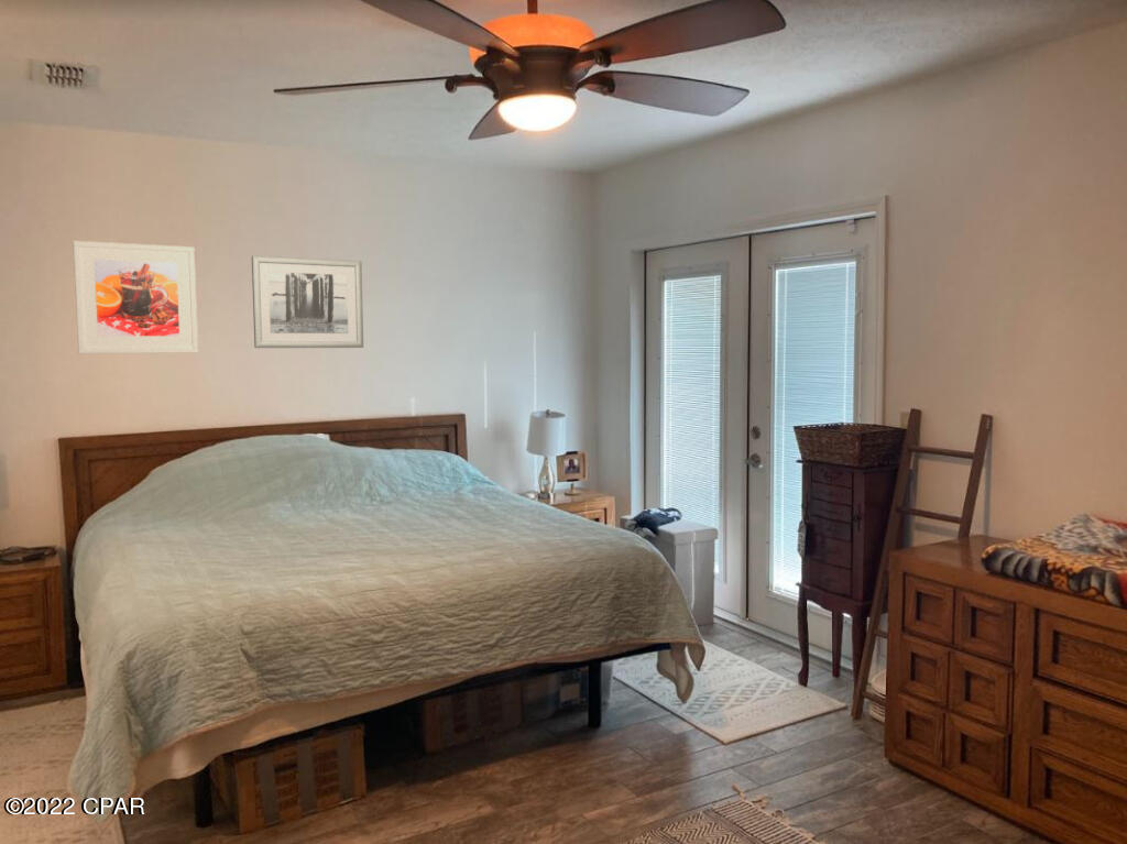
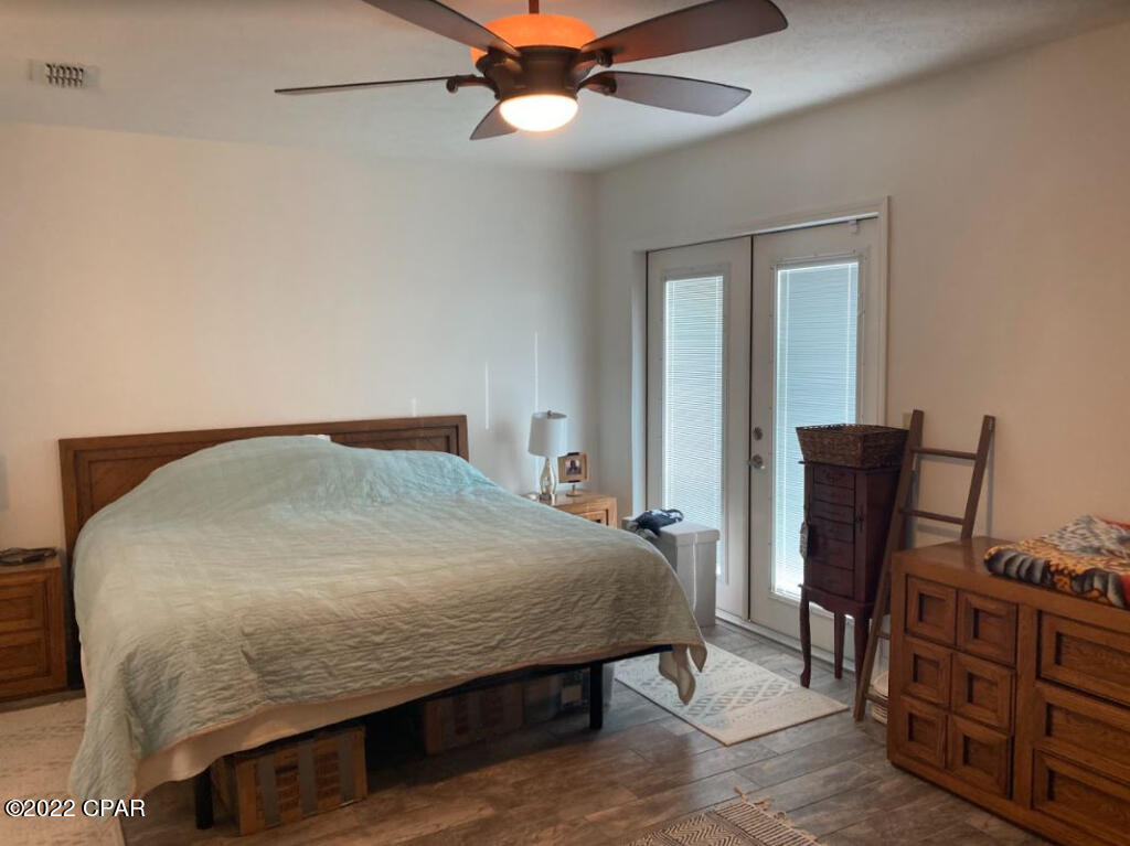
- wall art (309, 303)
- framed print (138, 298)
